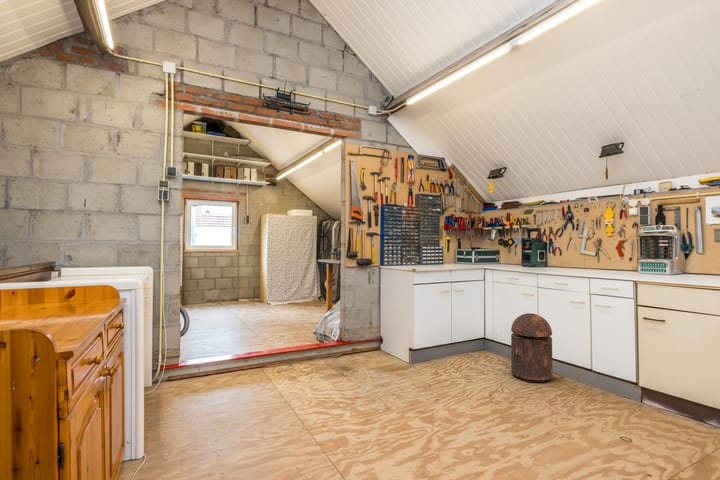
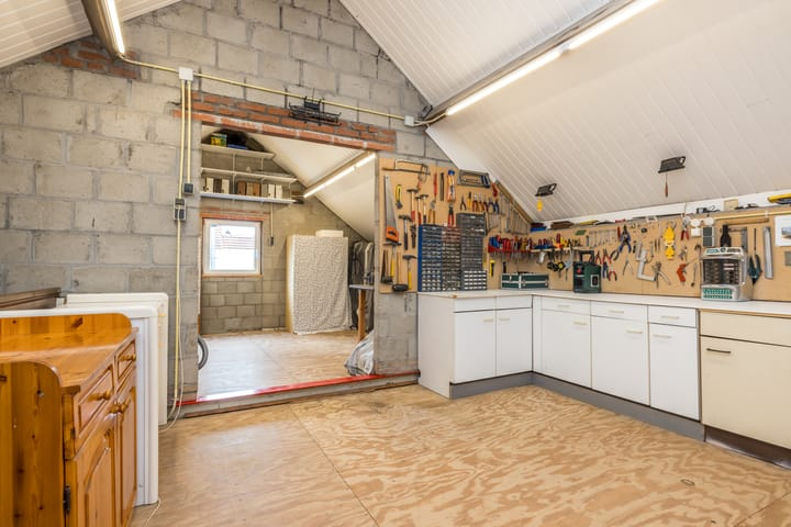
- trash can (531, 344)
